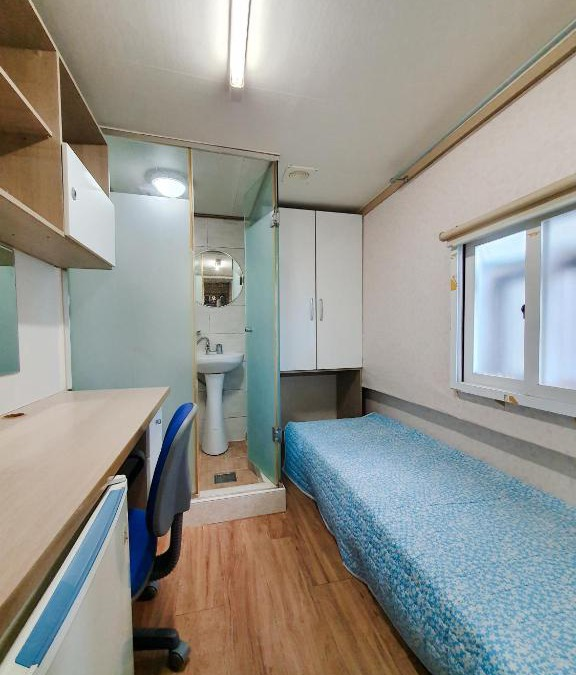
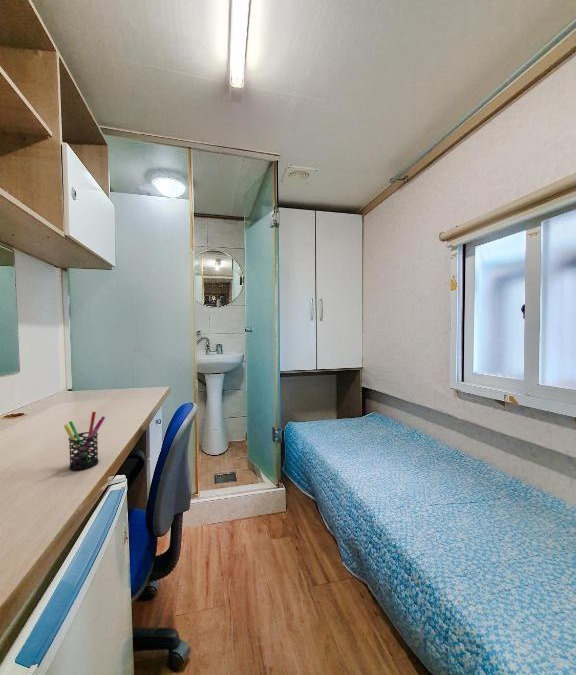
+ pen holder (82, 439)
